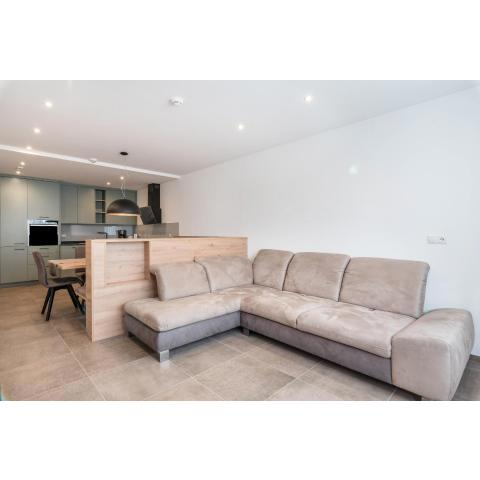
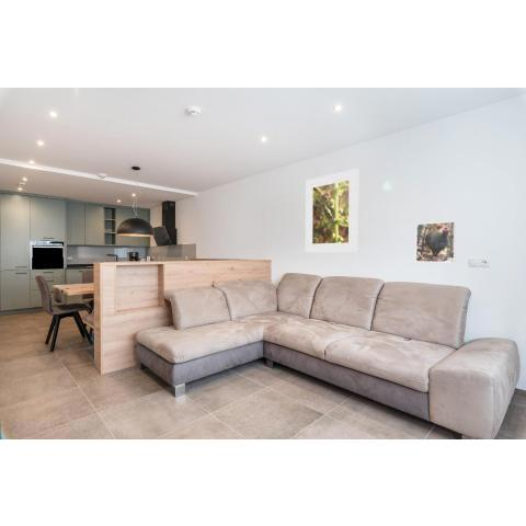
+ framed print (330, 214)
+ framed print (434, 242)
